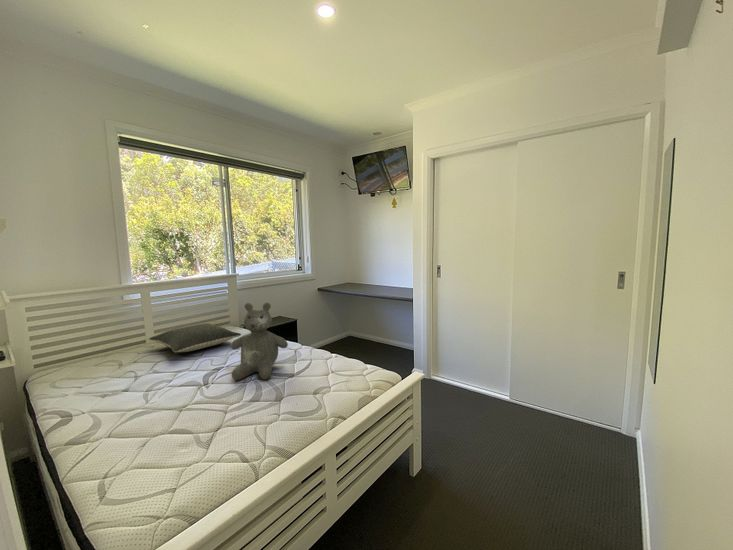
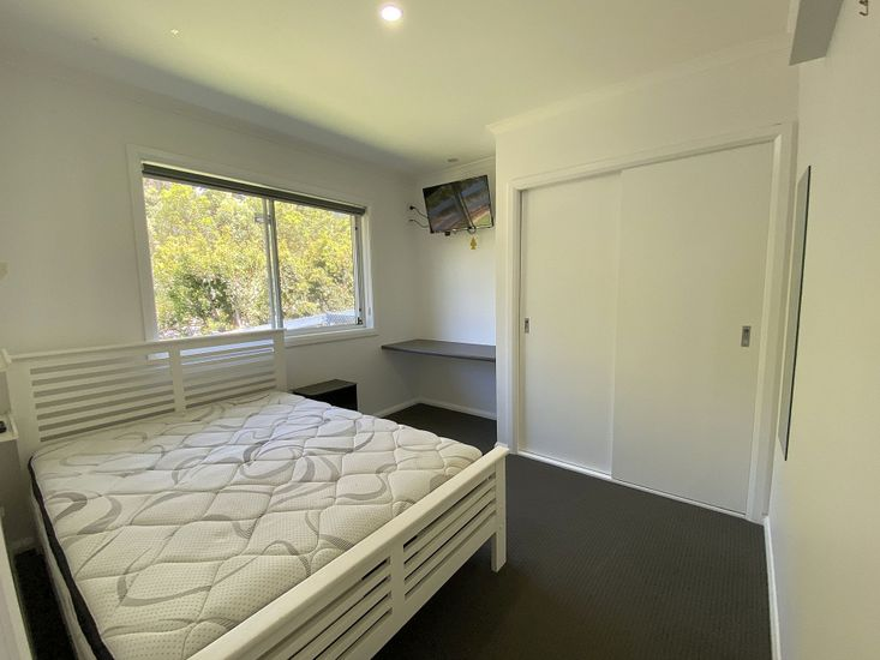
- pillow (195, 336)
- teddy bear (255, 339)
